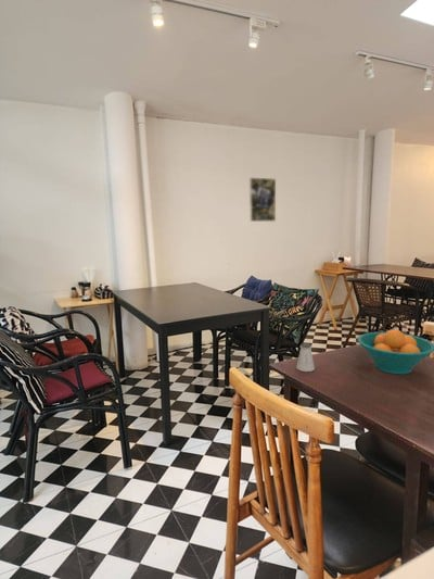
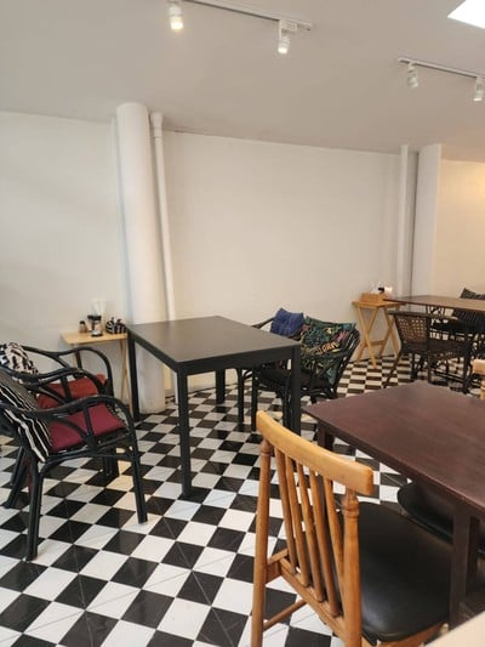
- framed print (263, 200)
- saltshaker (305, 356)
- fruit bowl (394, 349)
